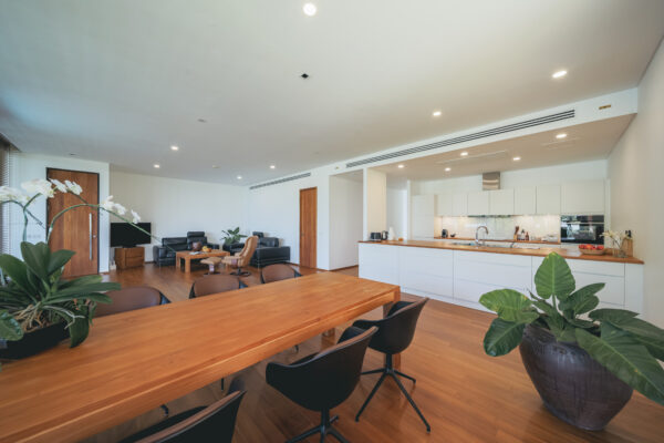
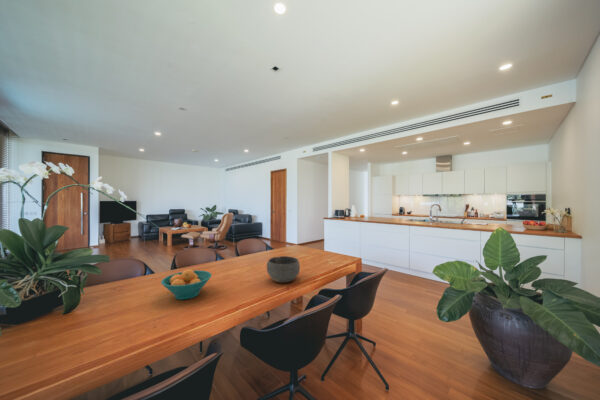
+ fruit bowl (187, 282)
+ bowl (283, 269)
